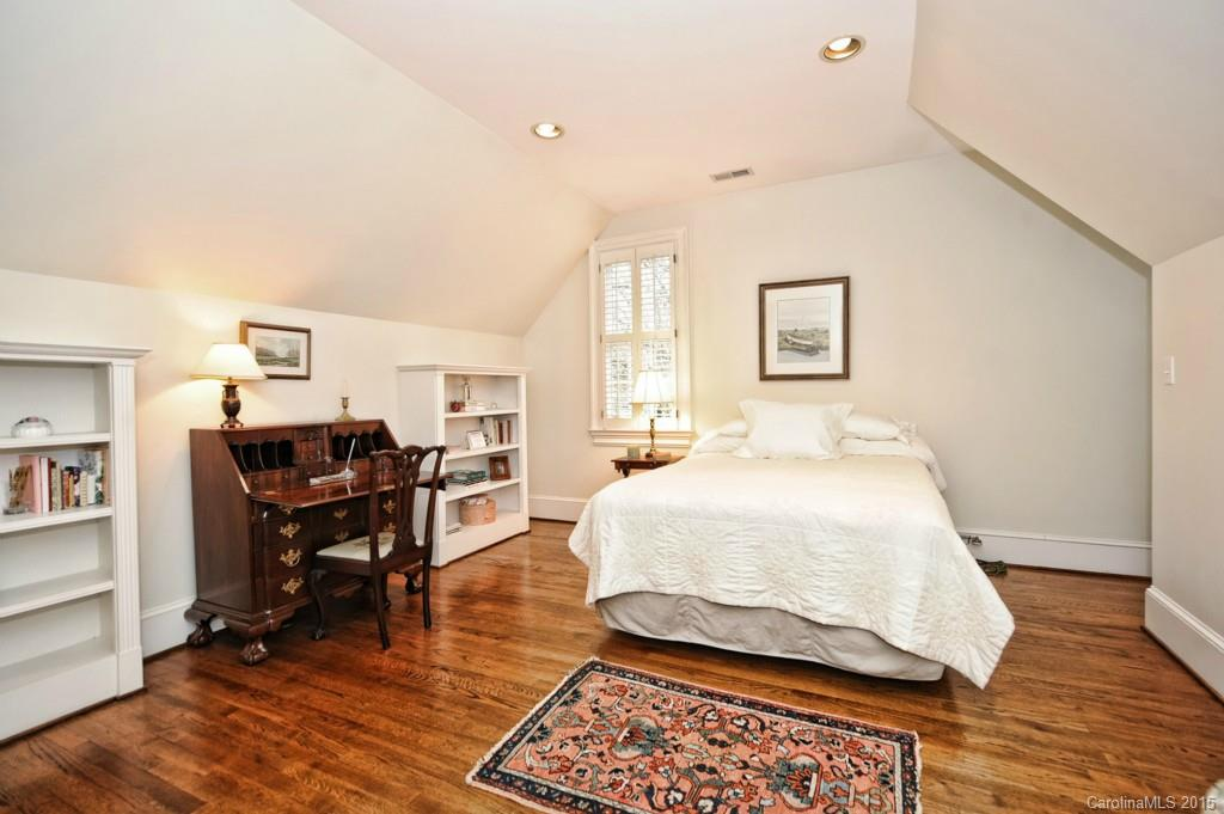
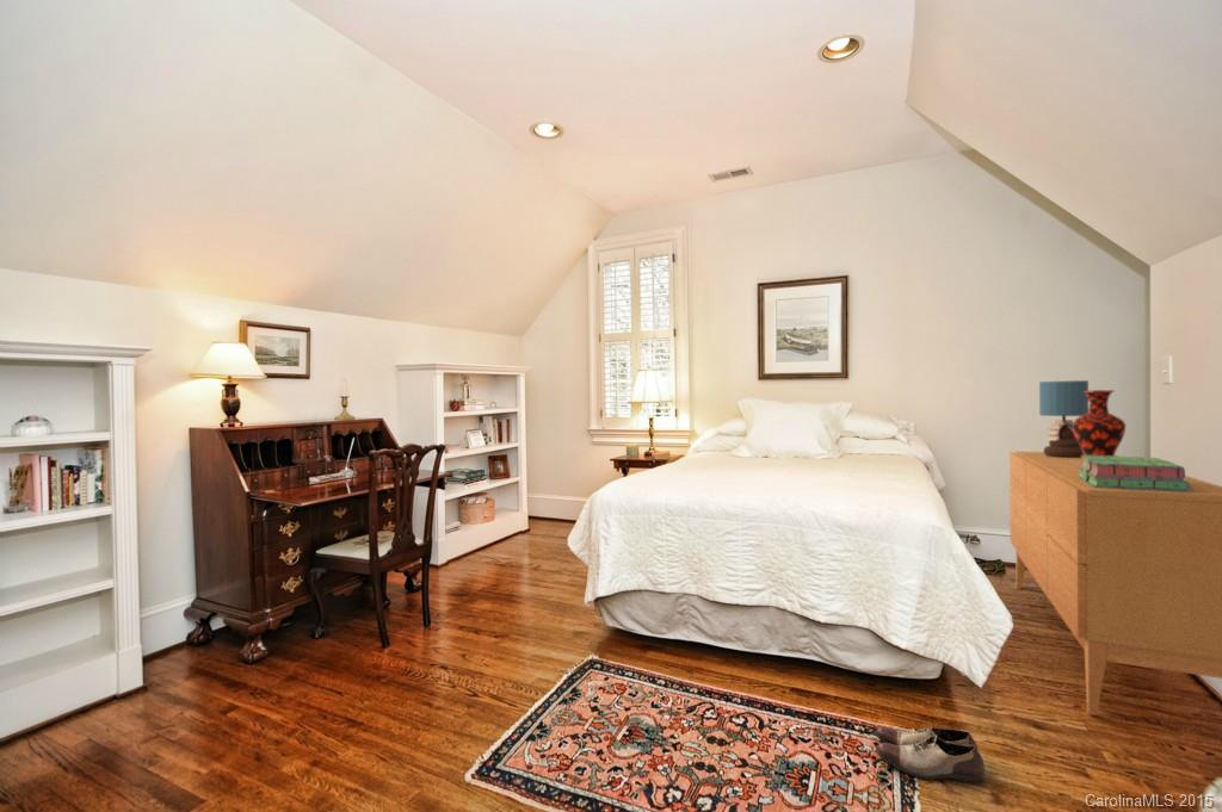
+ sideboard (1097, 554)
+ shoe (926, 745)
+ vase (1098, 429)
+ stack of books (1128, 471)
+ table lamp (1063, 419)
